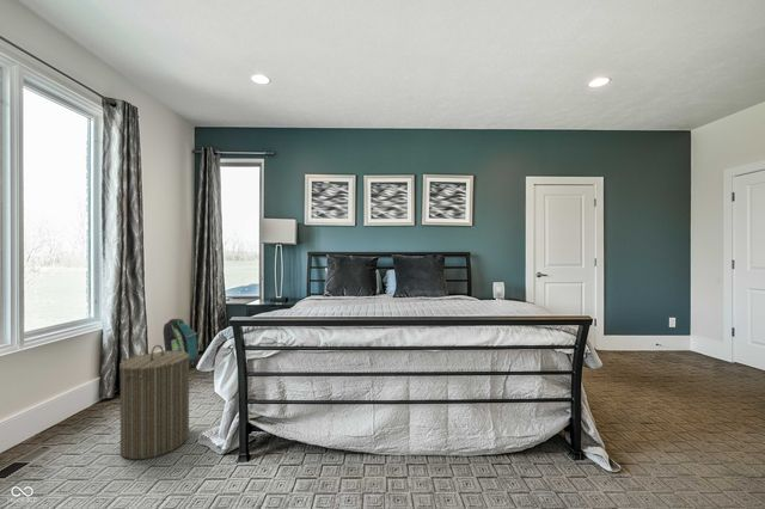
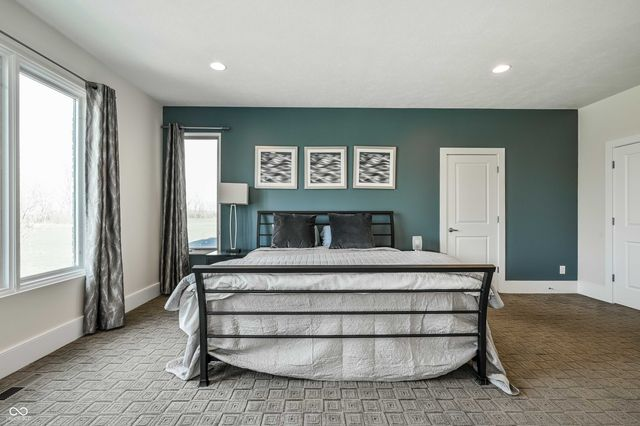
- backpack (179, 342)
- laundry hamper (155, 394)
